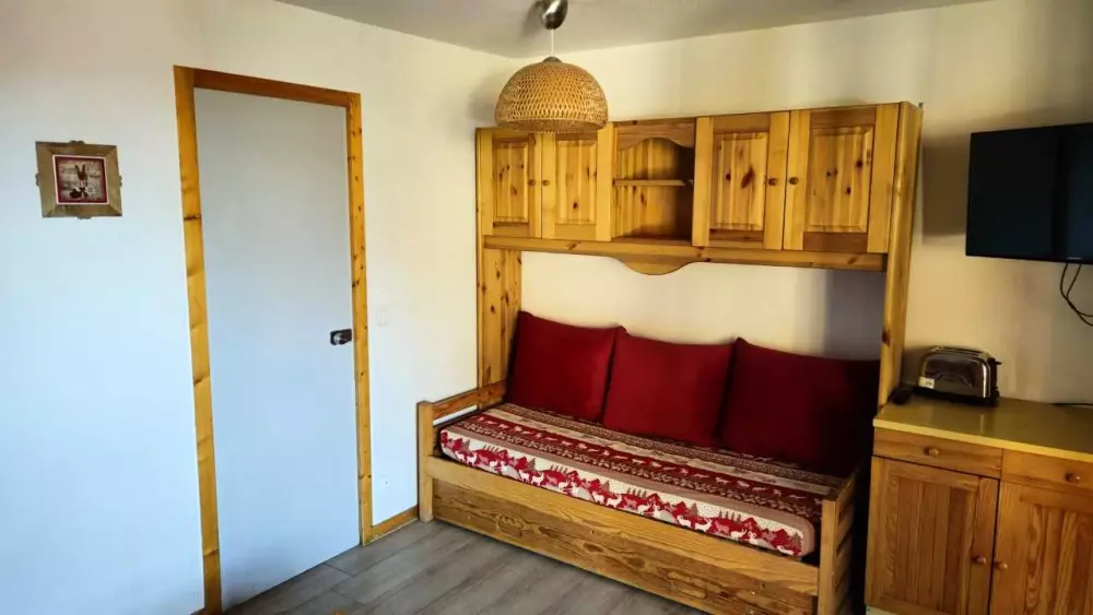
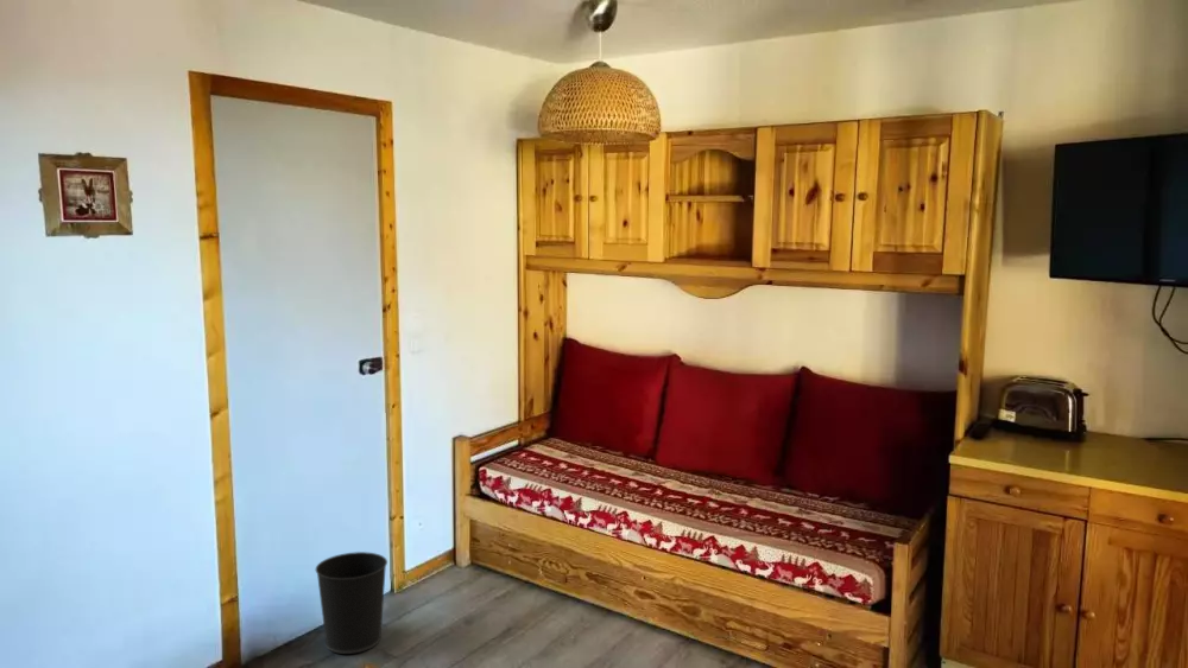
+ wastebasket (352, 603)
